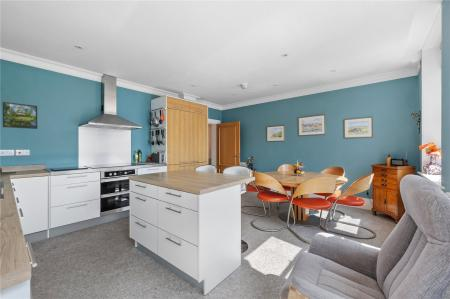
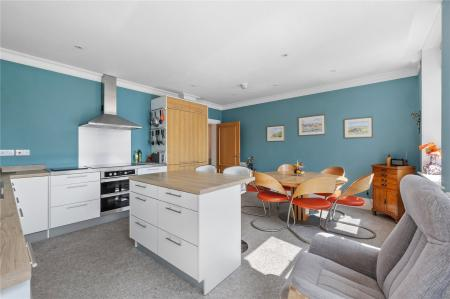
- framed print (20, 116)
